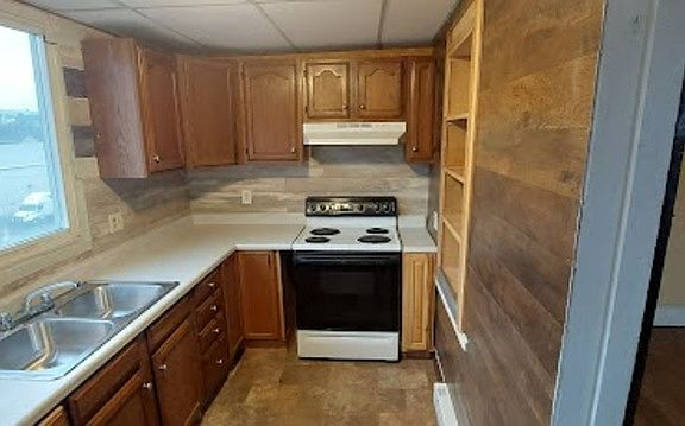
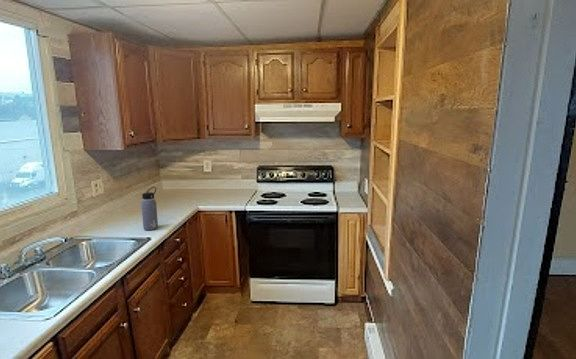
+ water bottle (149, 208)
